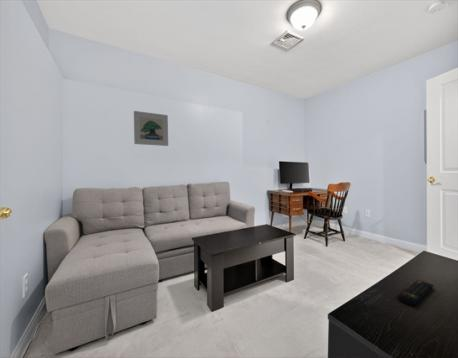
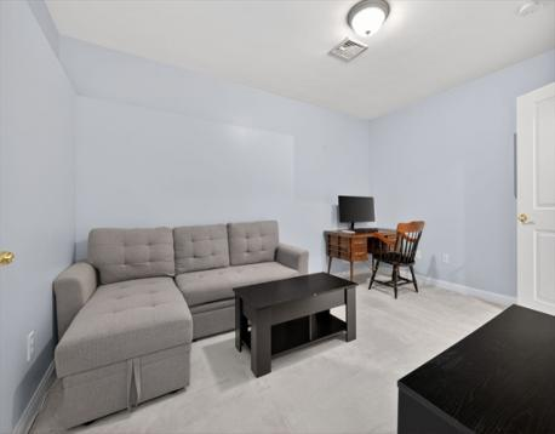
- remote control (416, 291)
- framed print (151, 129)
